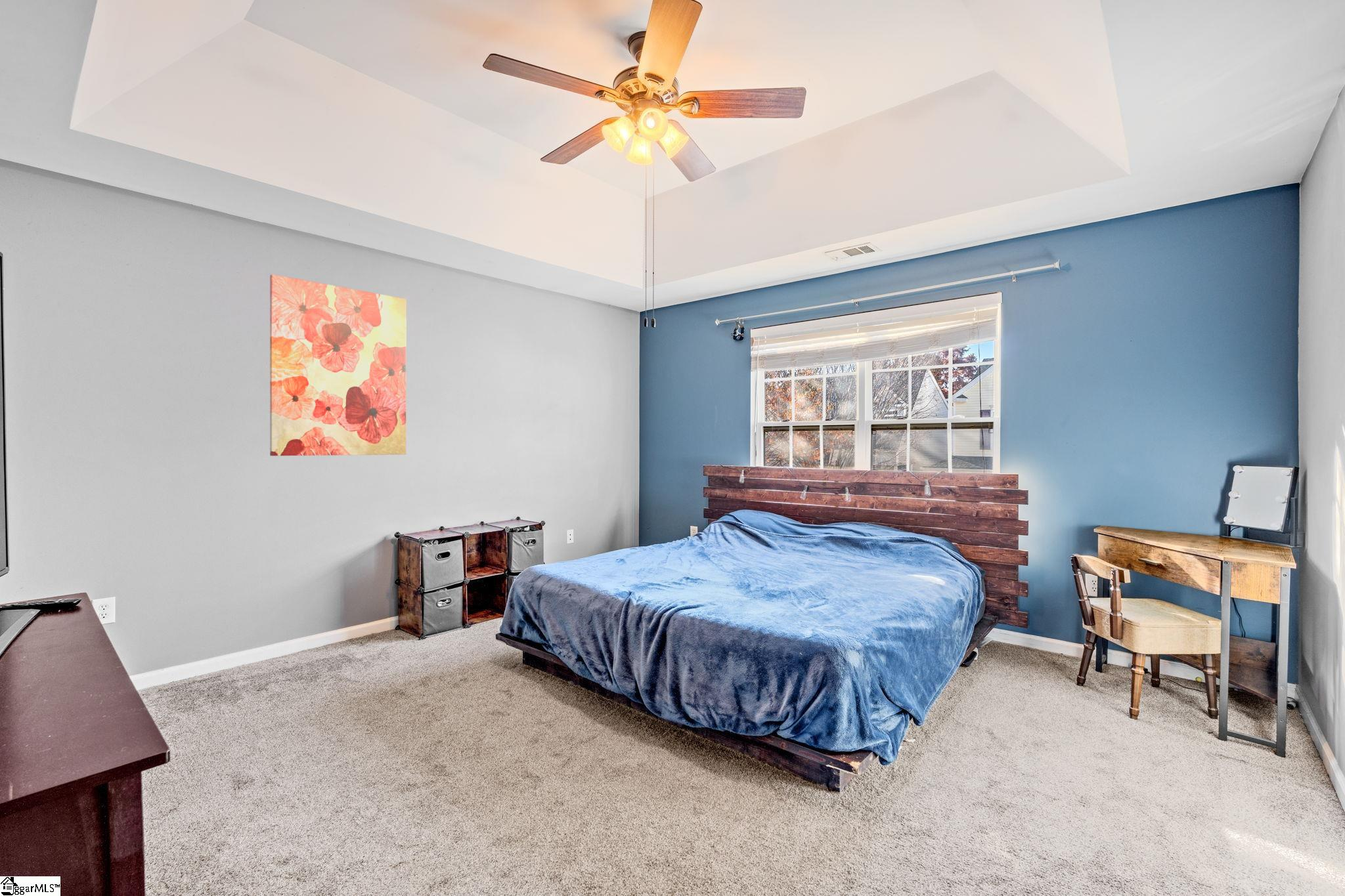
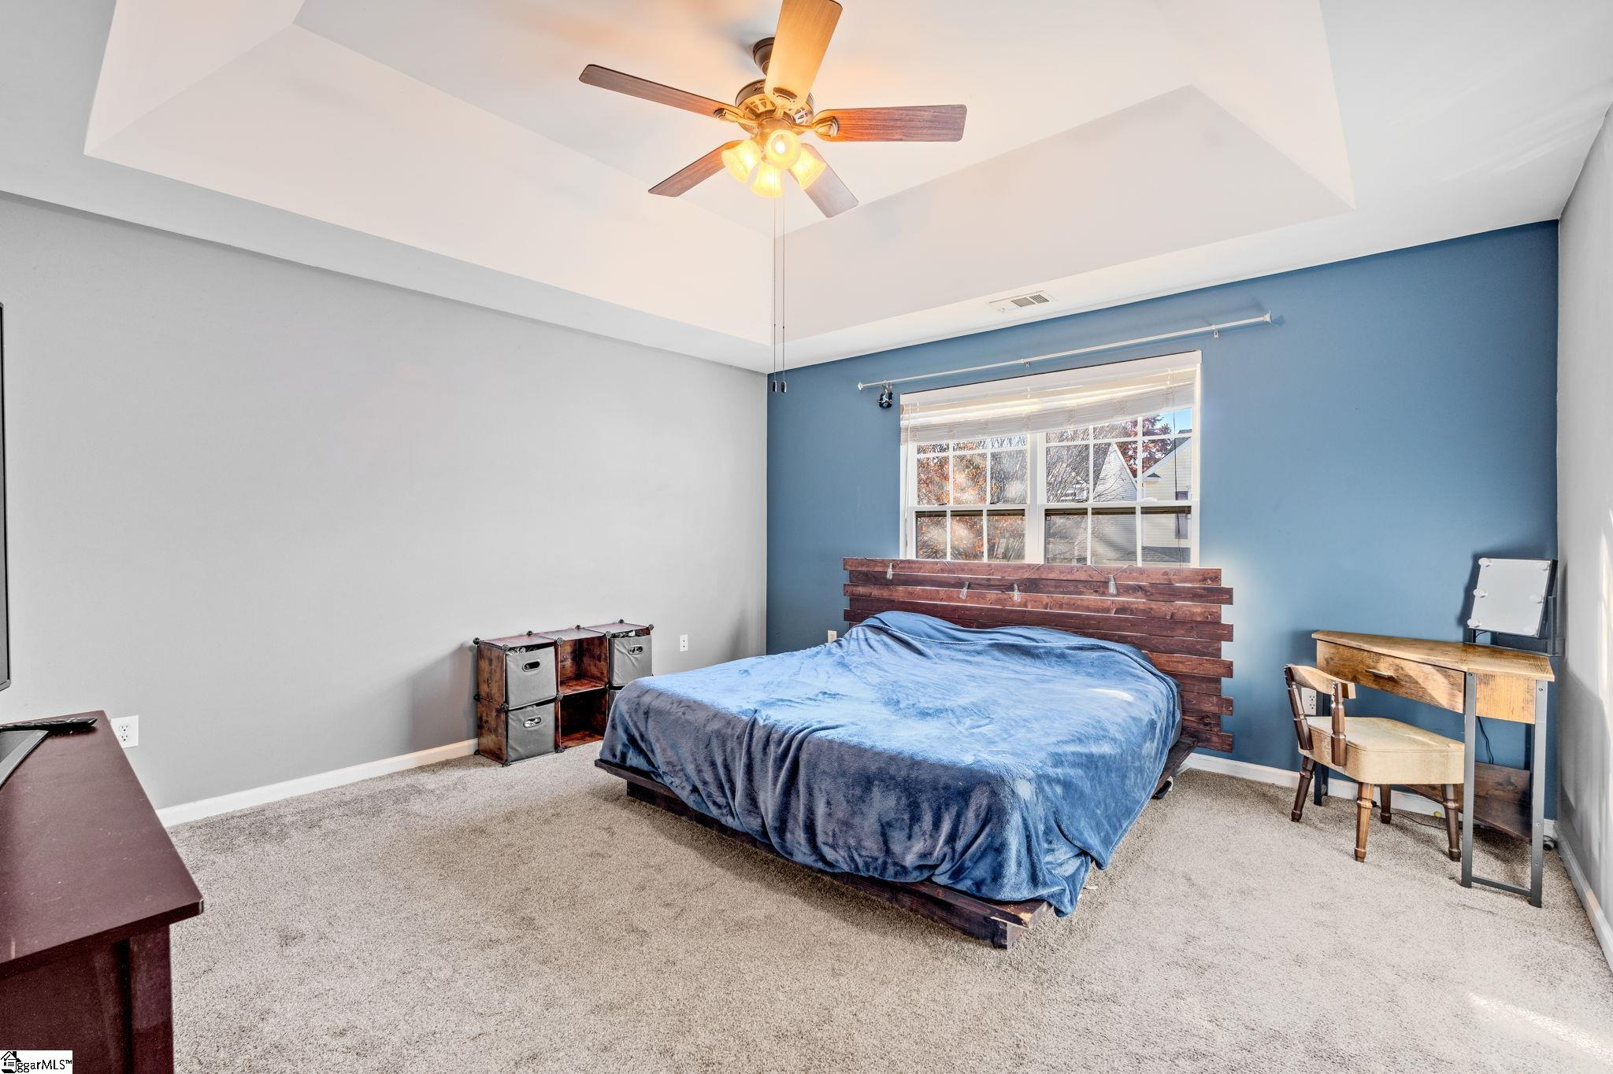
- wall art (343, 372)
